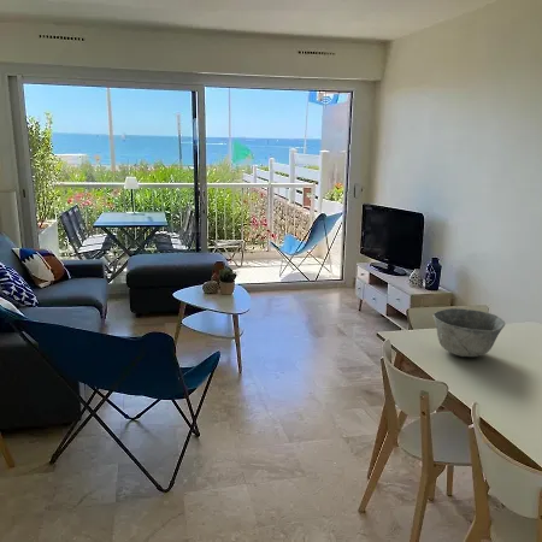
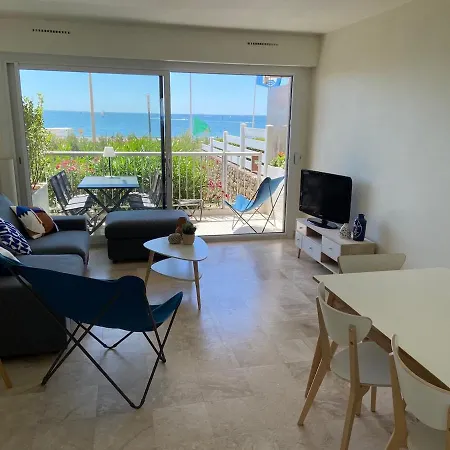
- bowl (466, 335)
